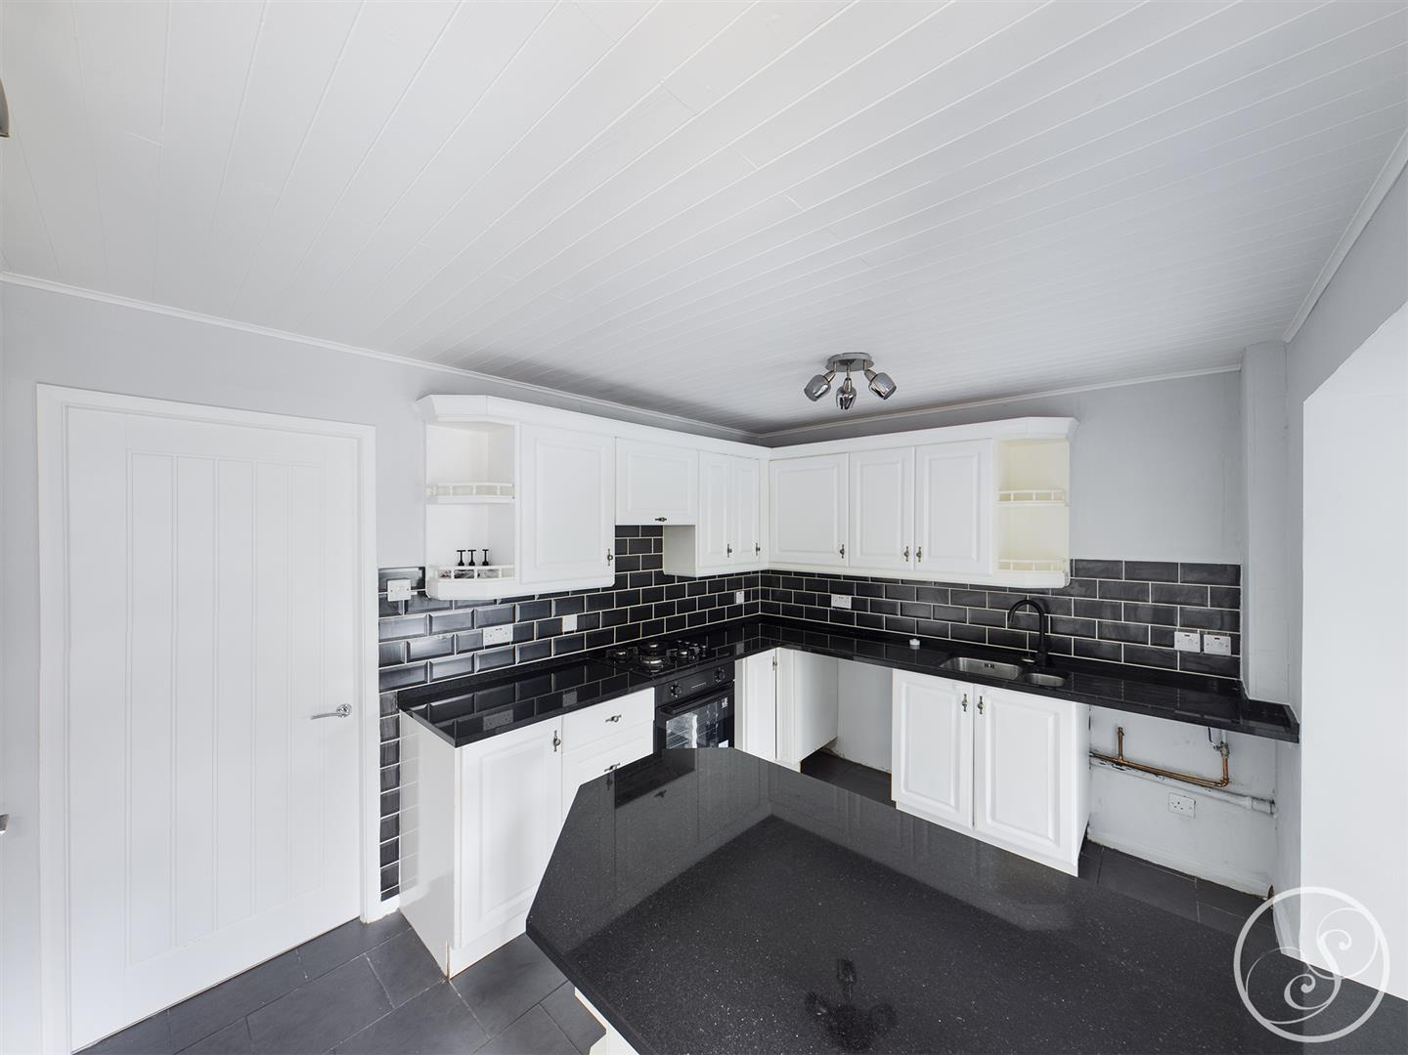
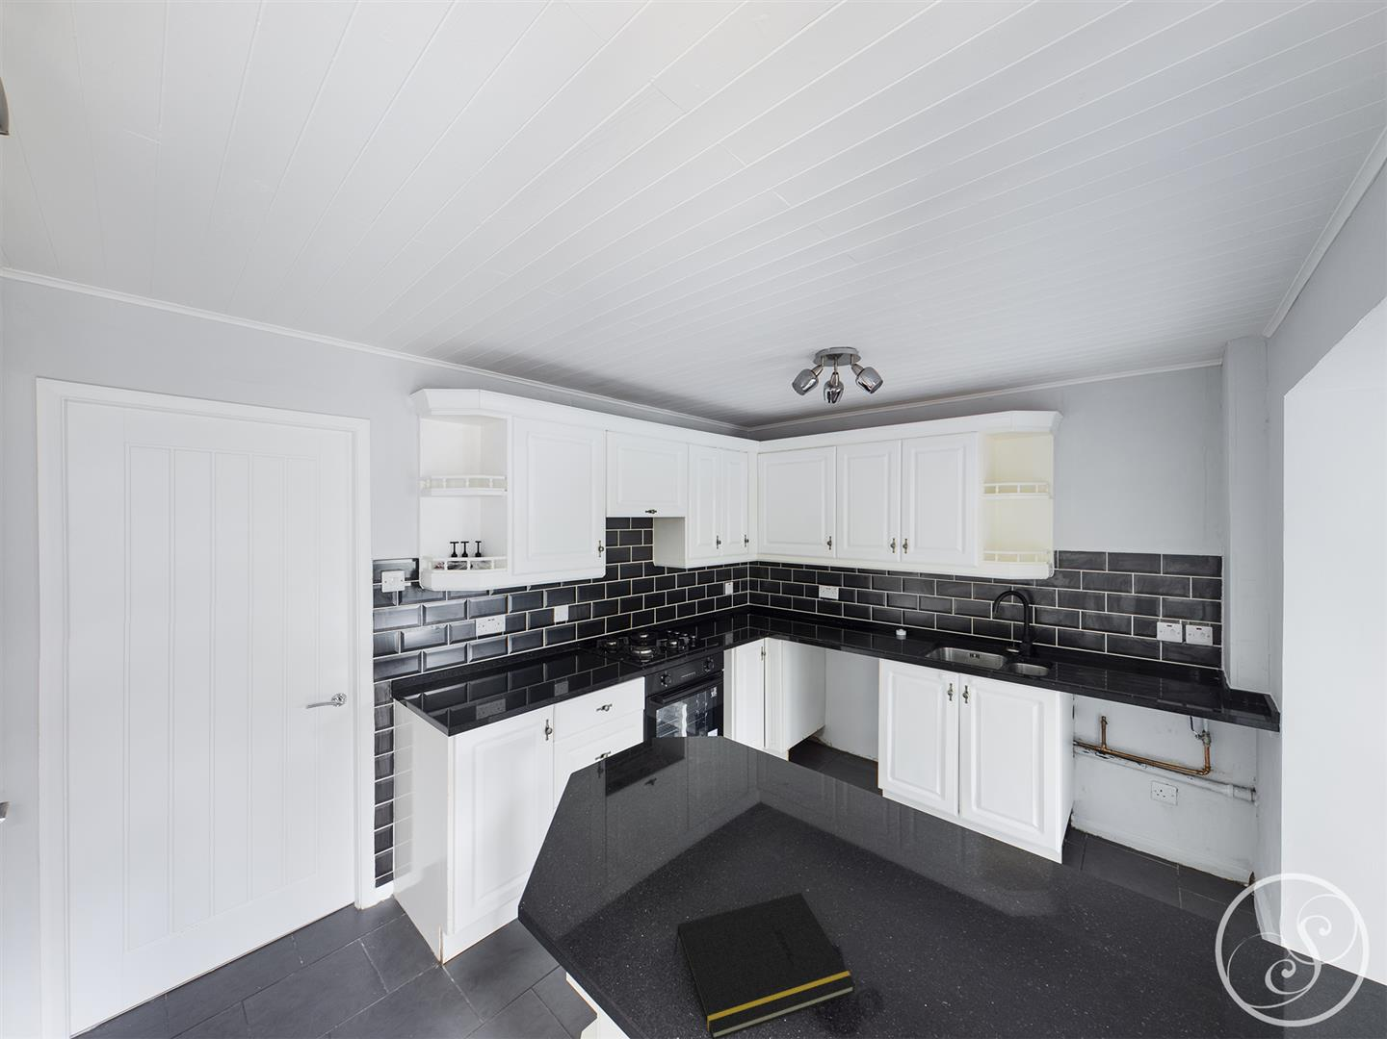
+ notepad (762, 956)
